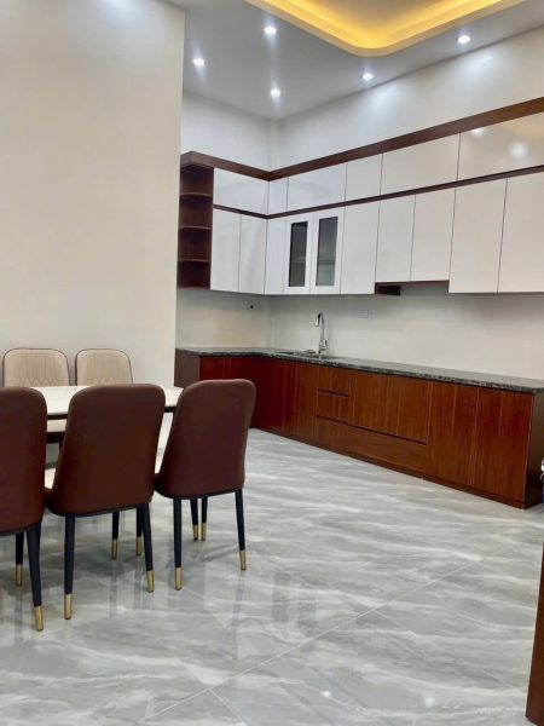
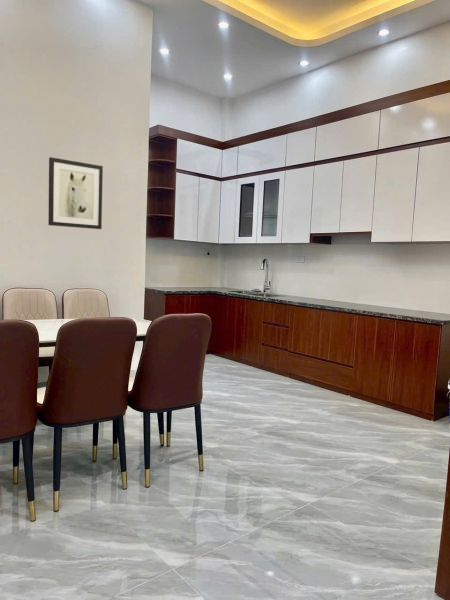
+ wall art (76, 194)
